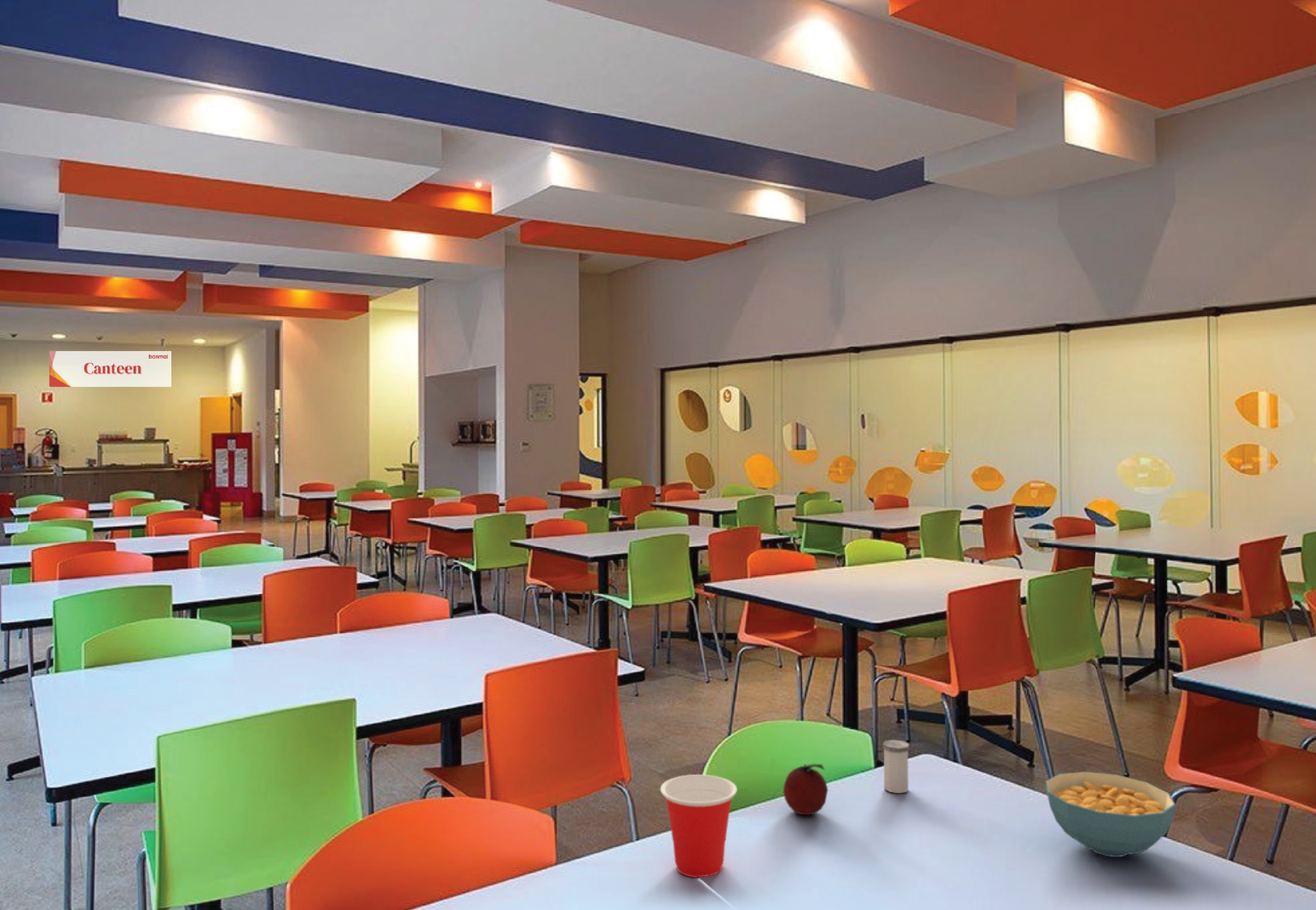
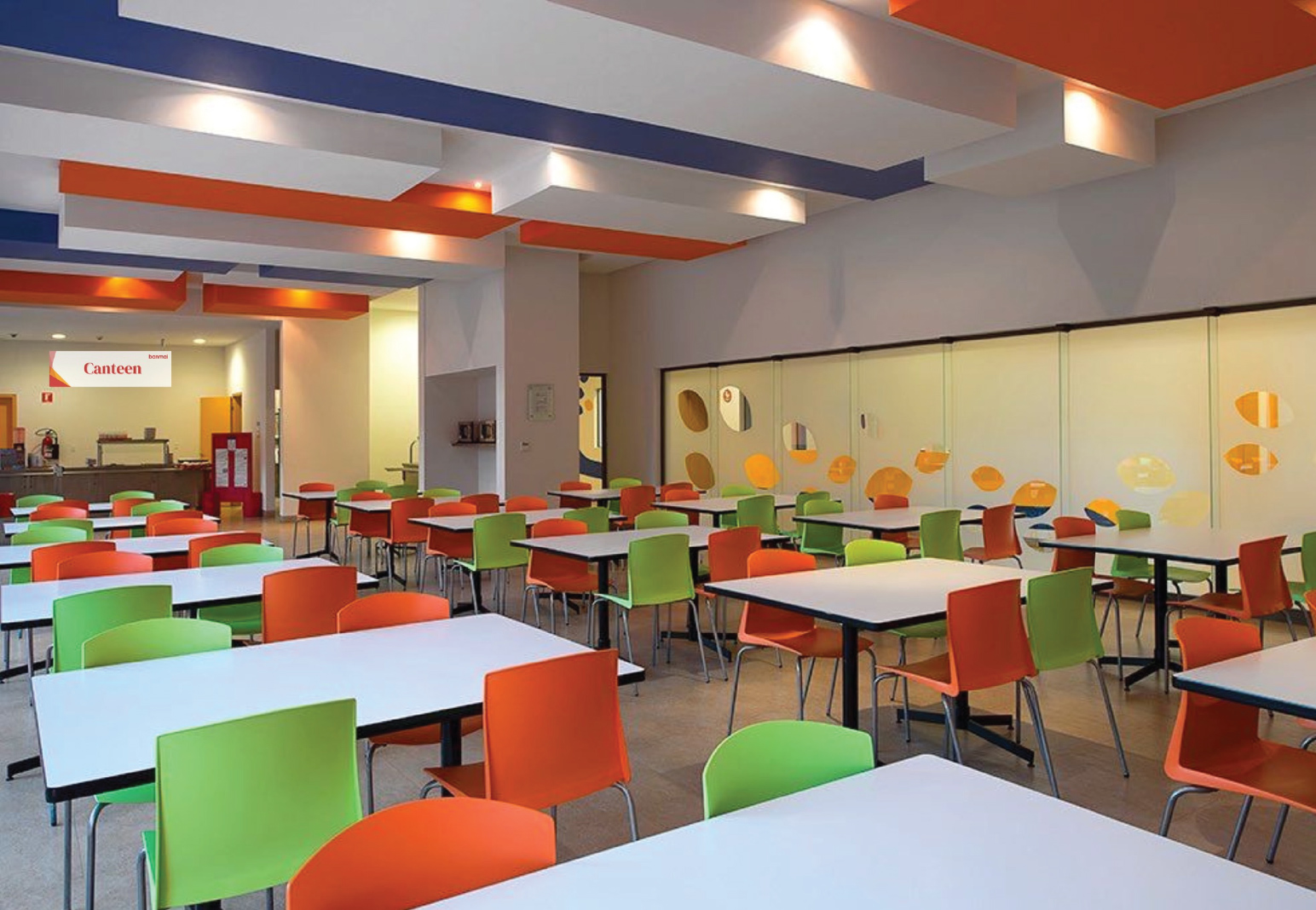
- salt shaker (896, 766)
- fruit (806, 786)
- cereal bowl (1108, 821)
- cup (699, 827)
